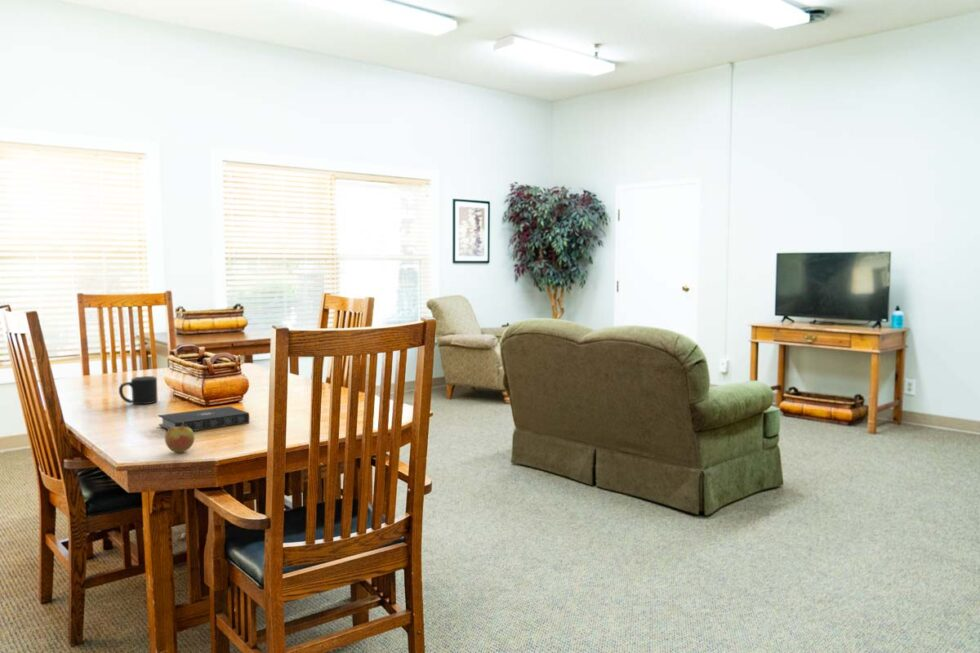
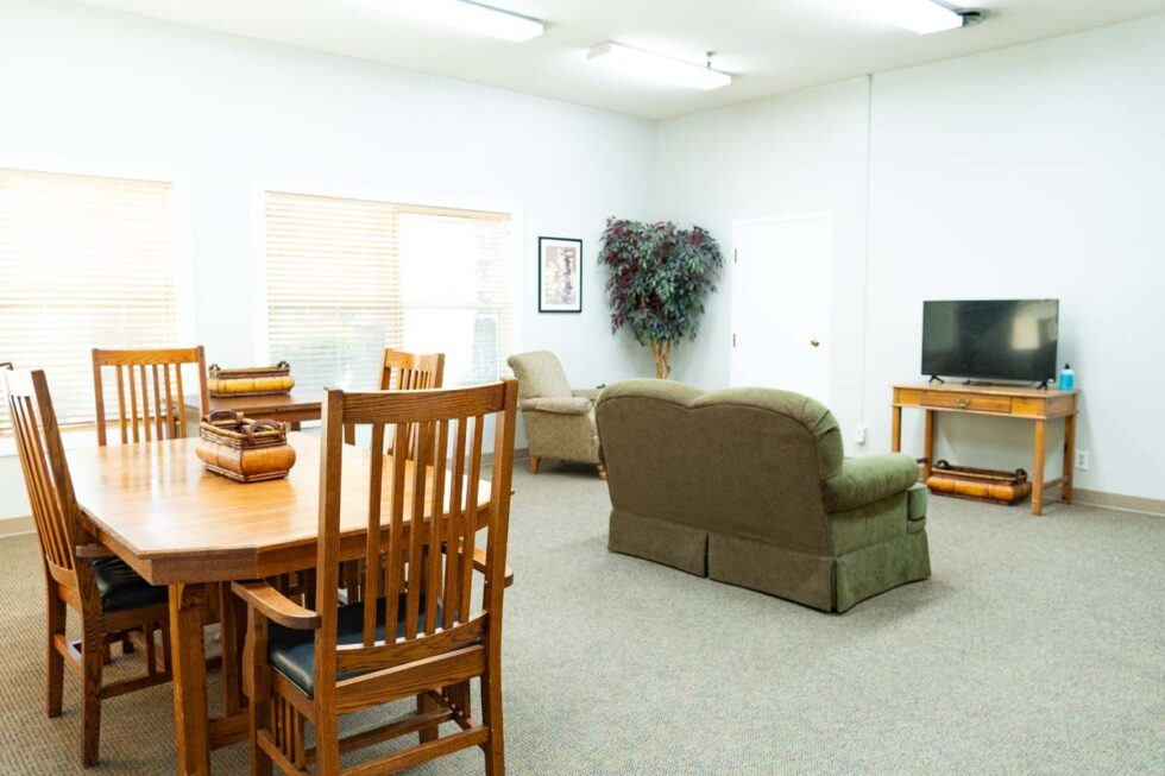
- book (204, 419)
- apple (179, 436)
- mug (138, 390)
